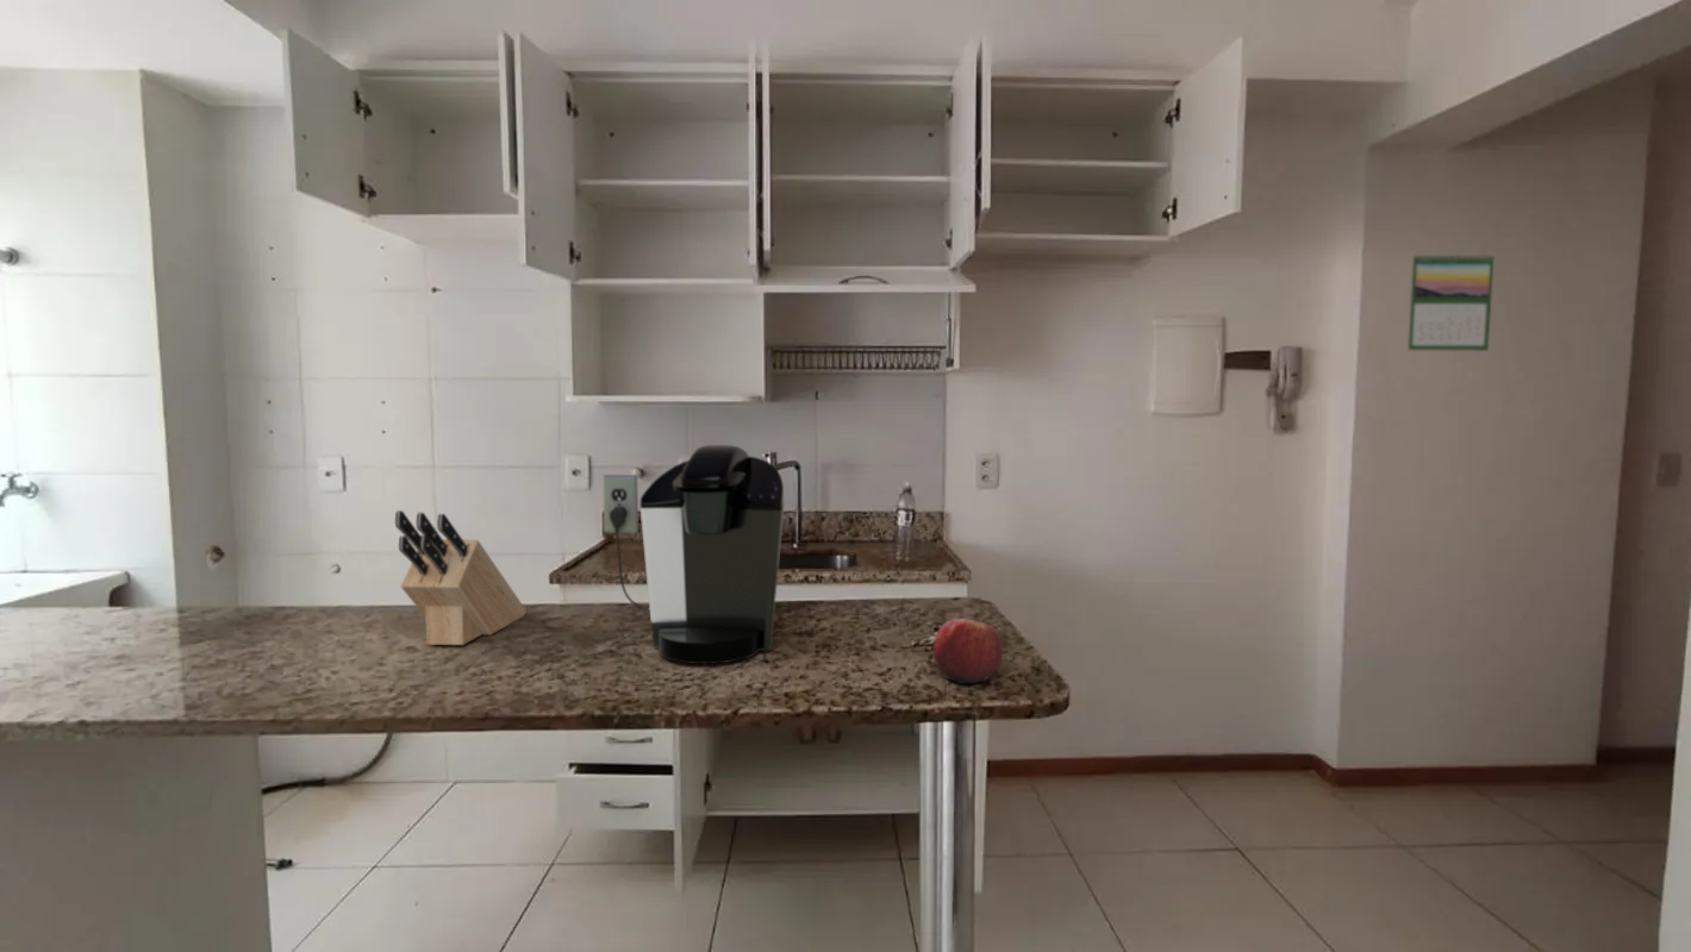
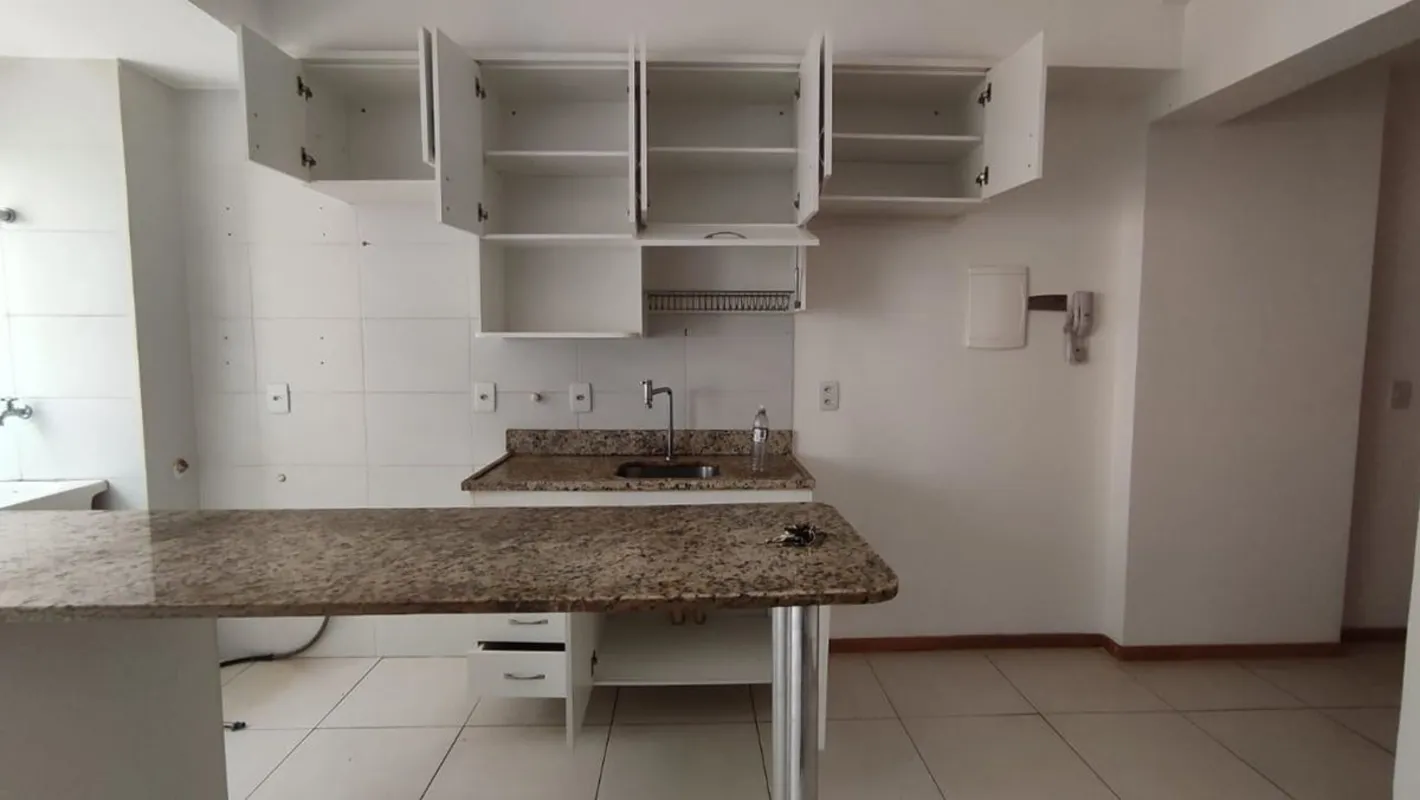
- knife block (461, 569)
- coffee maker (679, 543)
- calendar (1449, 301)
- apple (967, 647)
